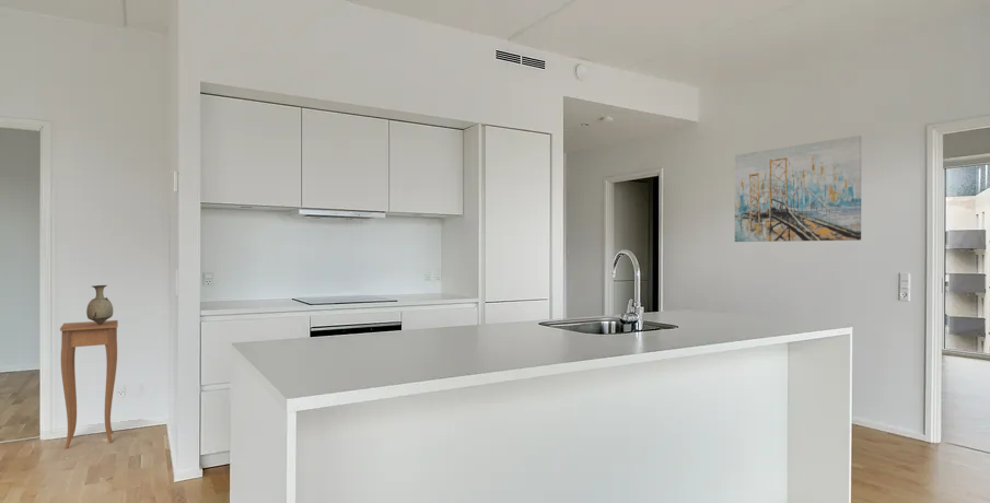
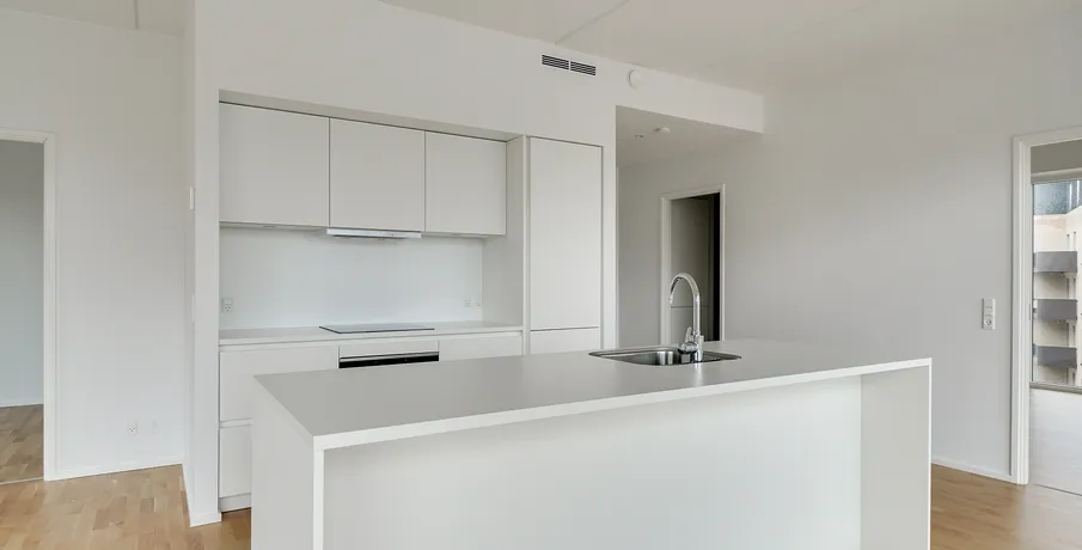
- vase (100, 304)
- wall art (792, 194)
- side table (74, 382)
